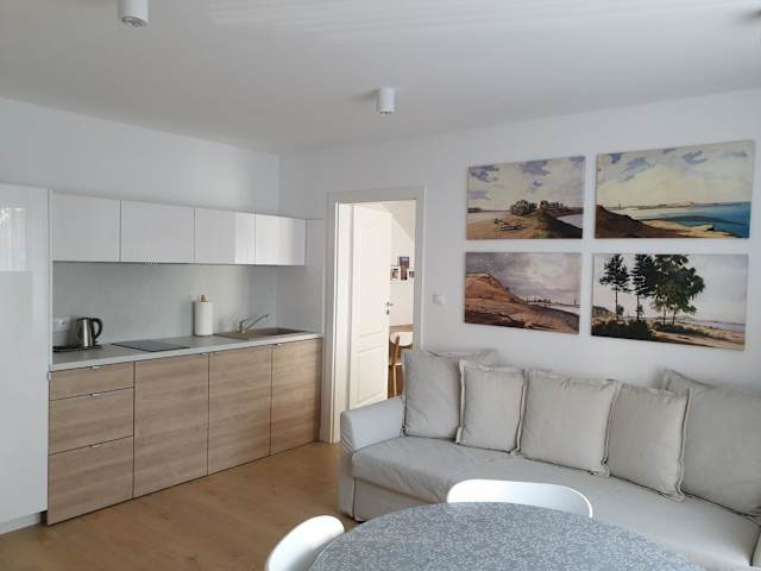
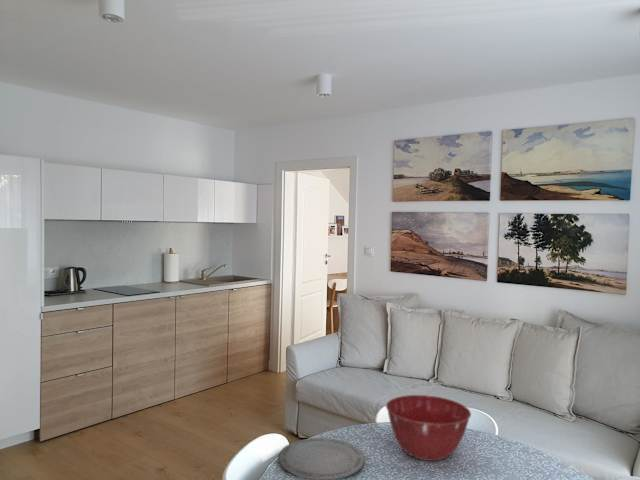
+ mixing bowl (427, 429)
+ plate (321, 458)
